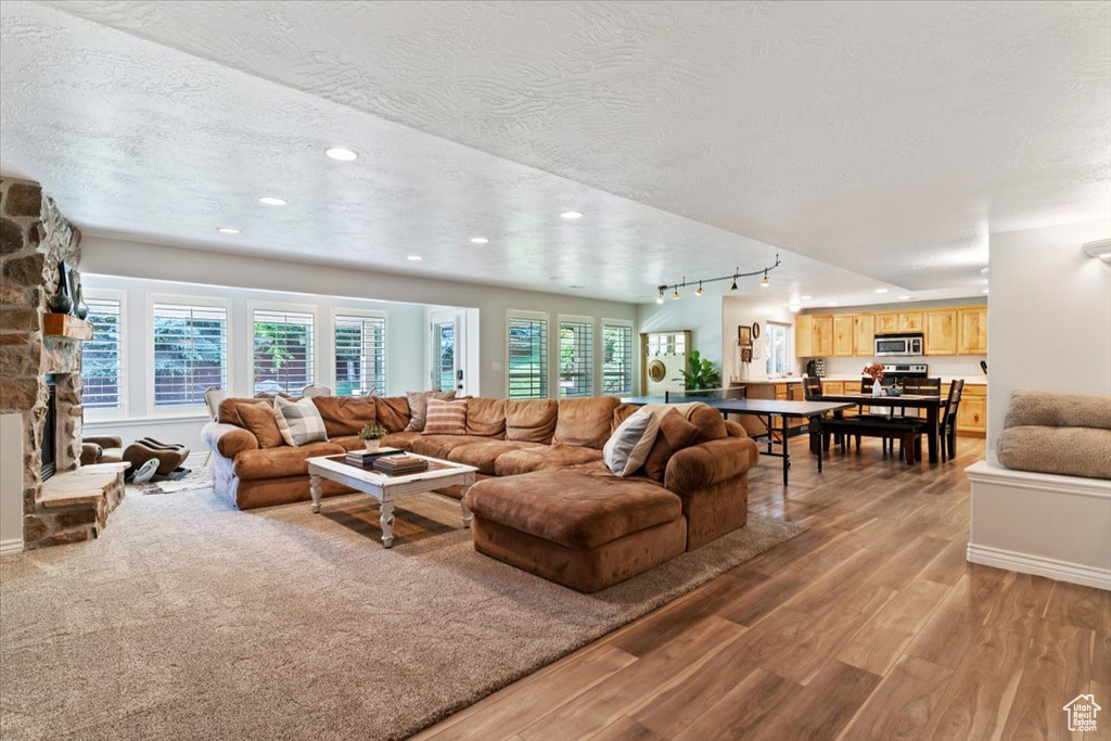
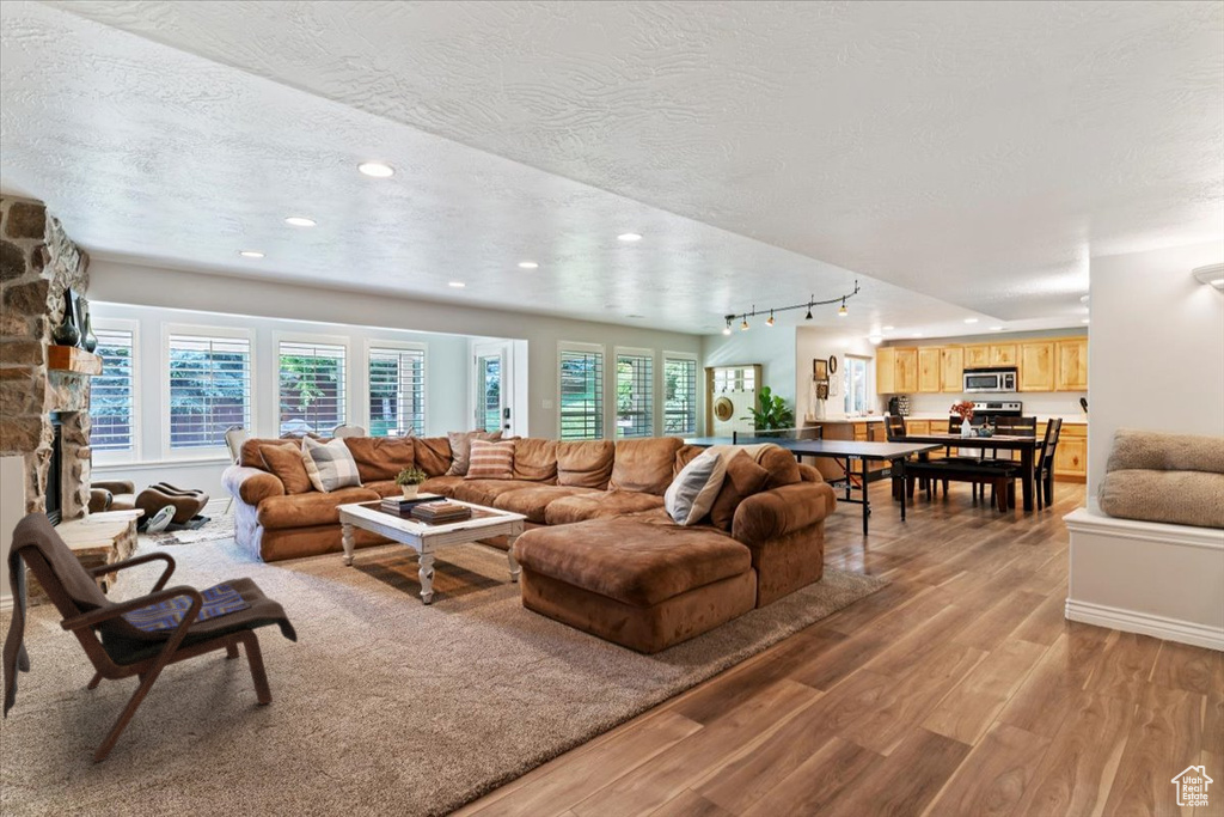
+ armchair (155, 603)
